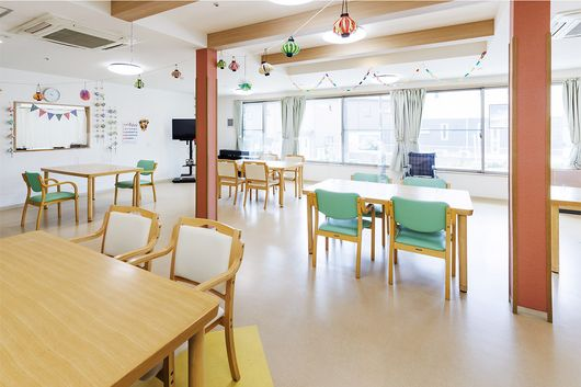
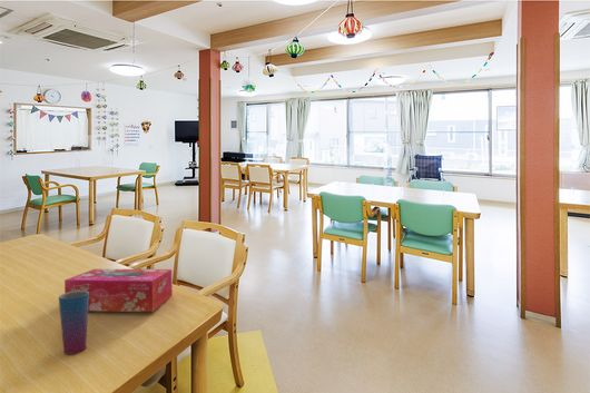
+ cup (75, 322)
+ tissue box (121, 288)
